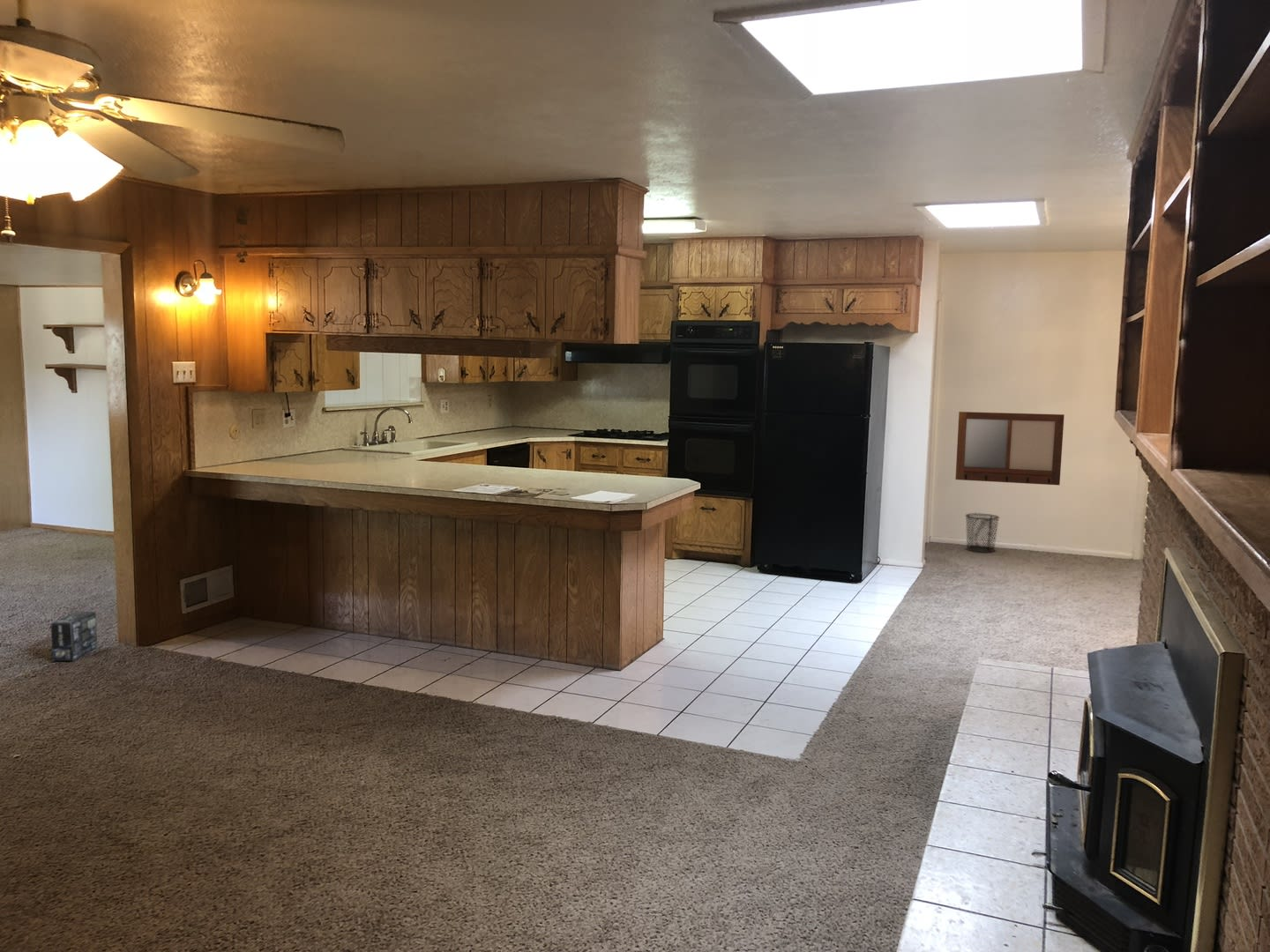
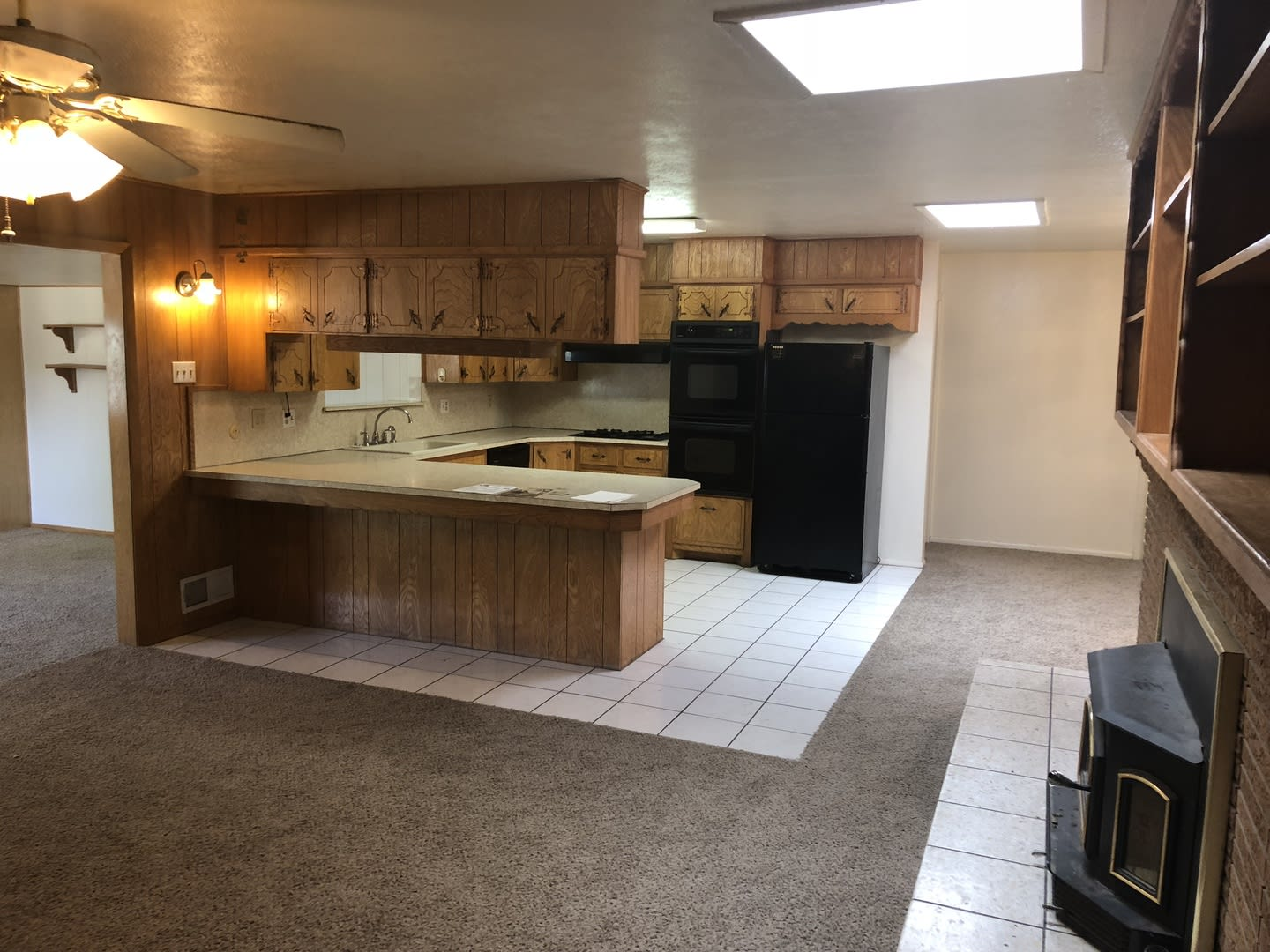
- writing board (1008, 448)
- box (74, 636)
- waste bin (981, 532)
